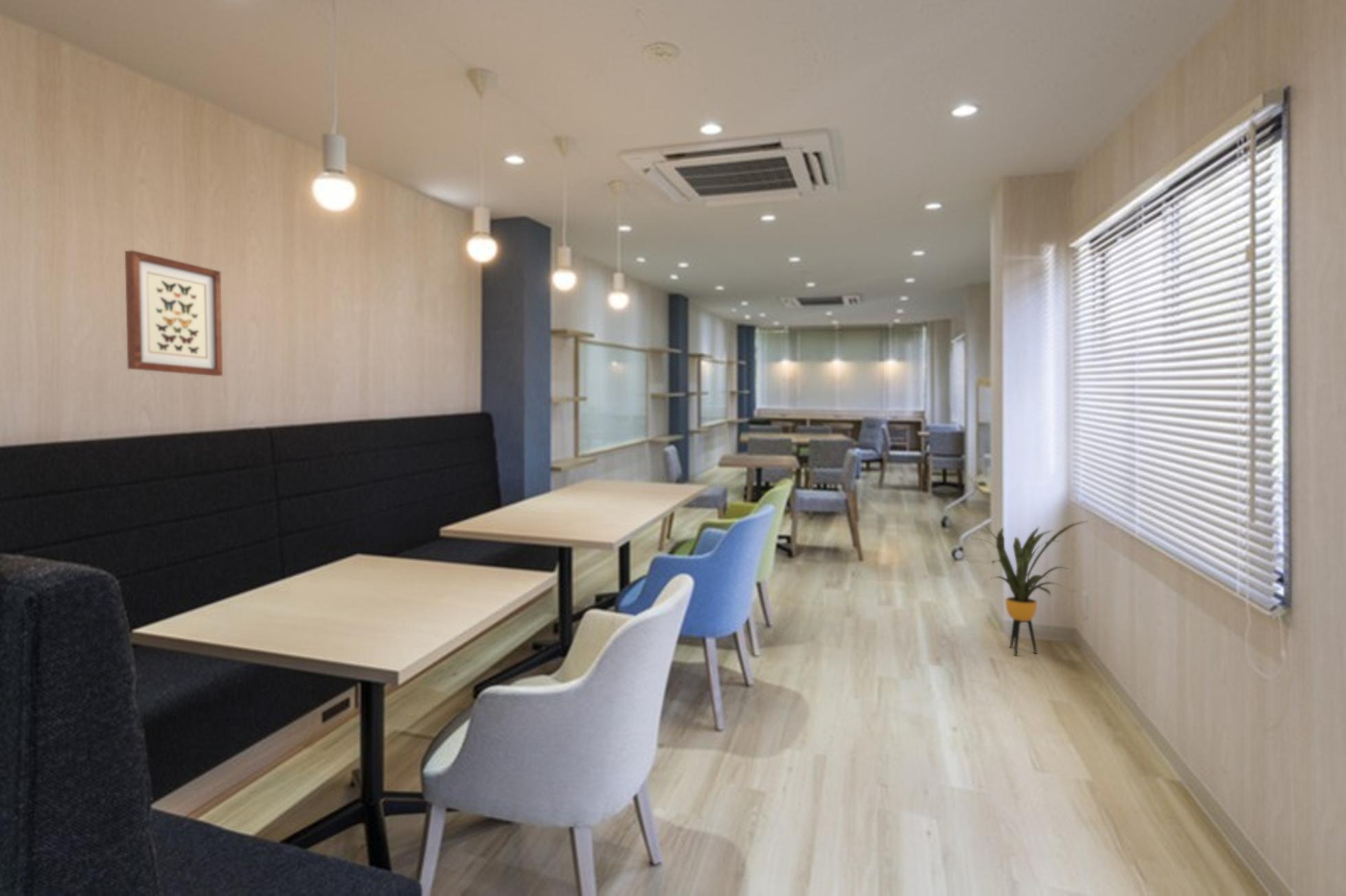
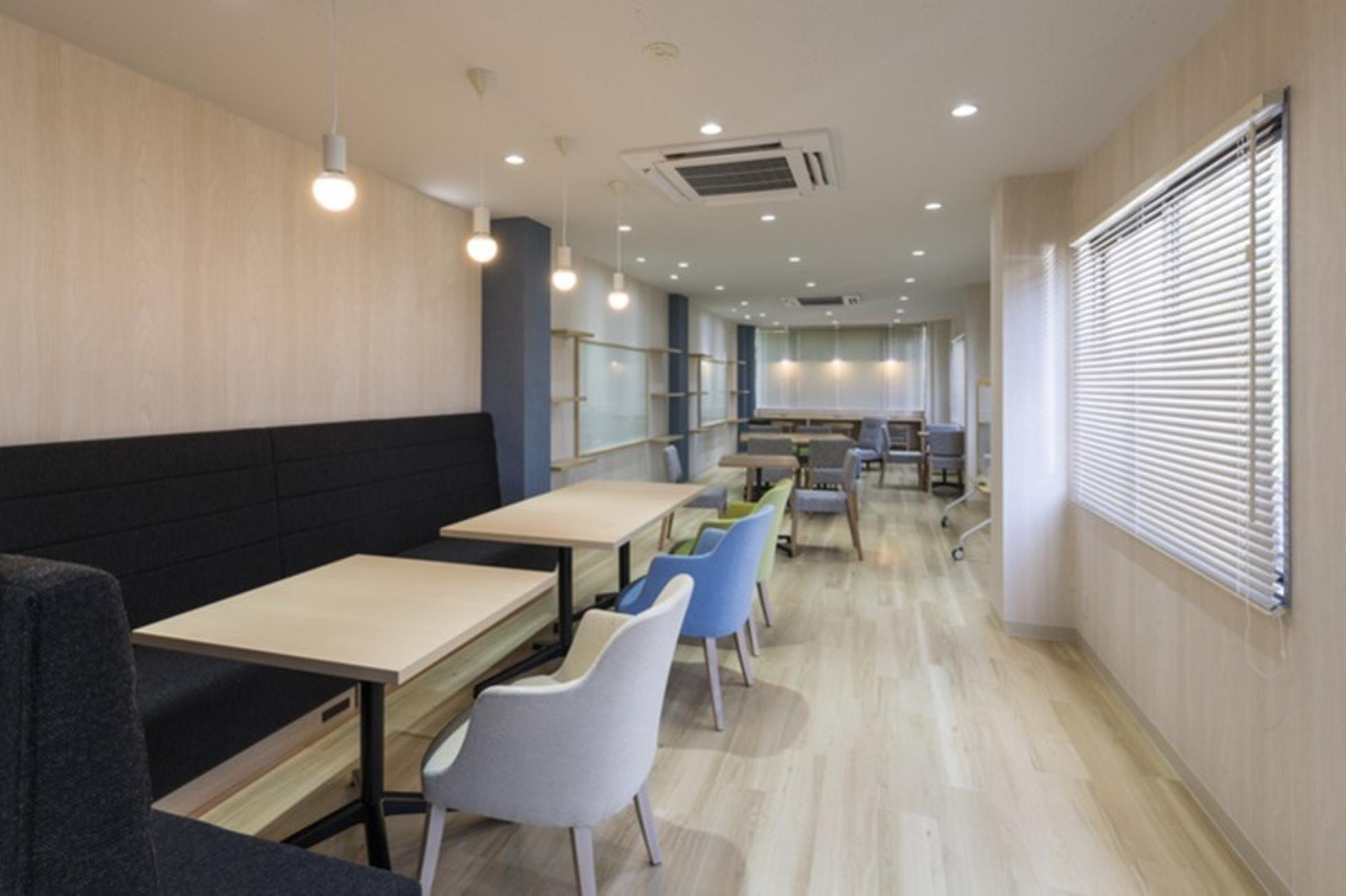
- wall art (176, 317)
- house plant (1028, 586)
